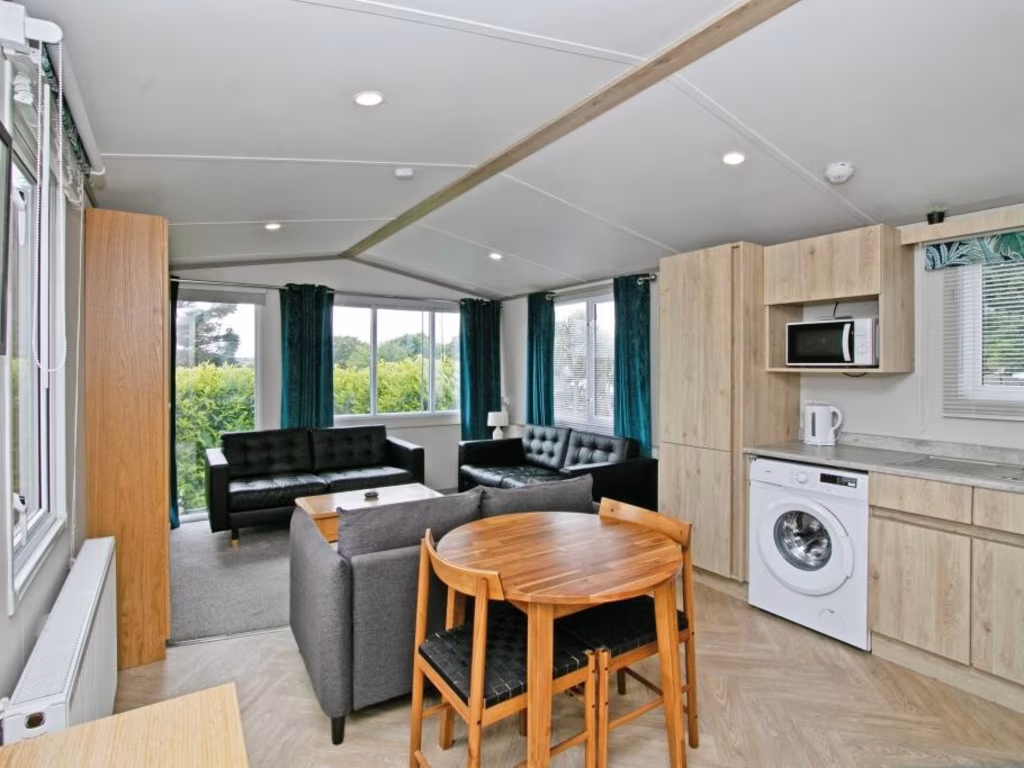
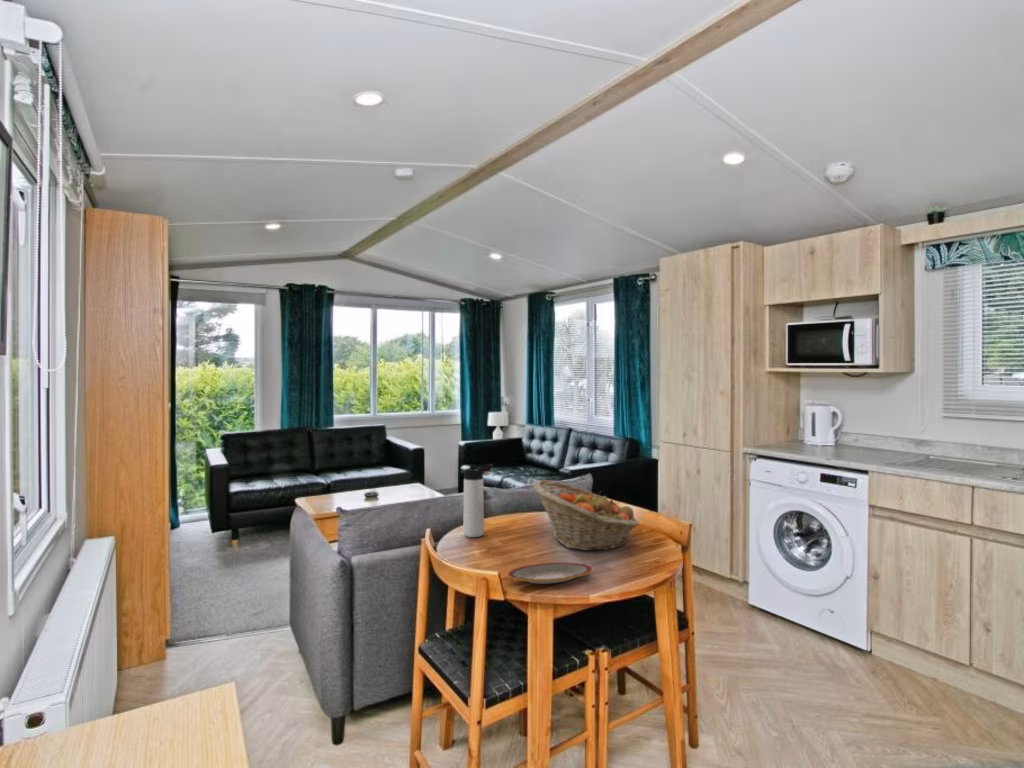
+ plate (550, 574)
+ thermos bottle (478, 499)
+ fruit basket (584, 511)
